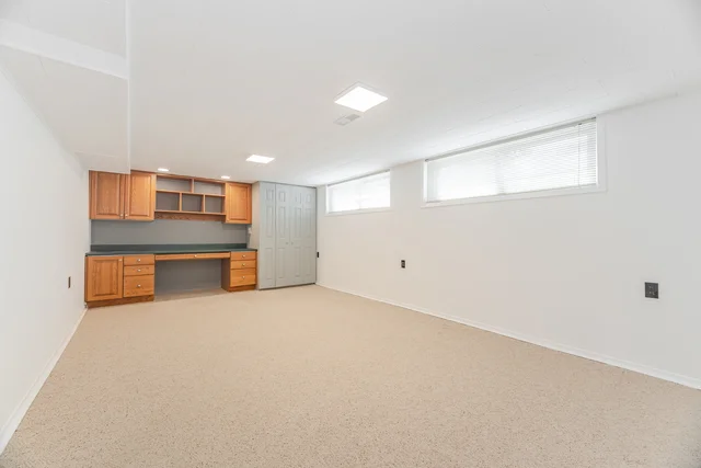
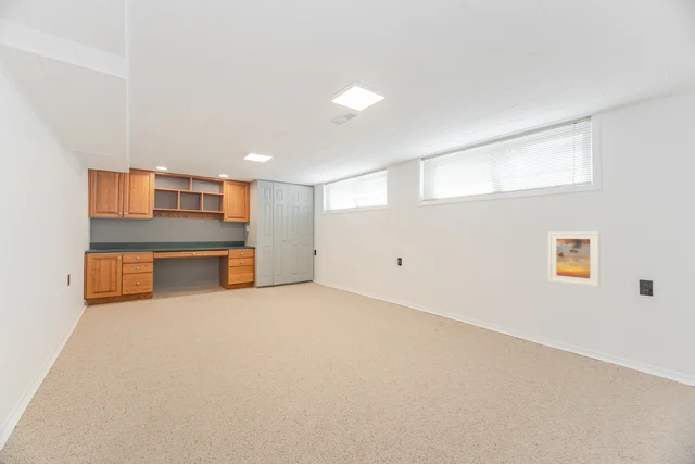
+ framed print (572, 258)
